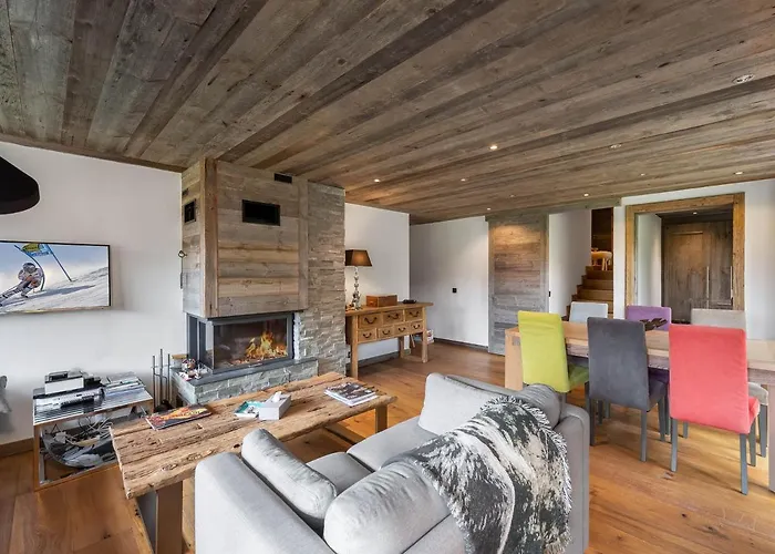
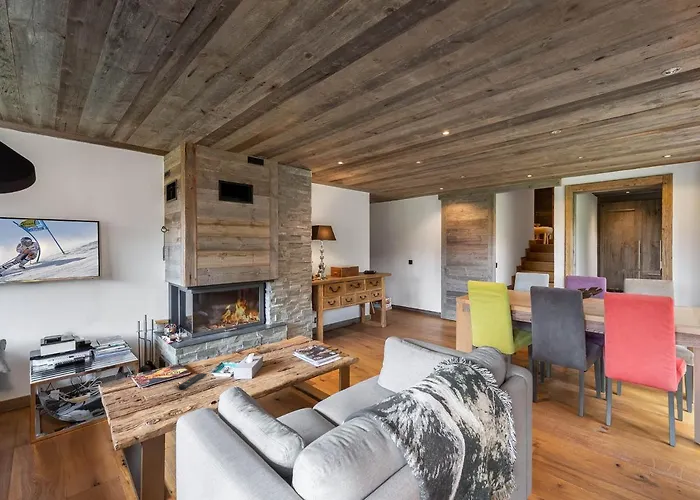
+ remote control (193, 380)
